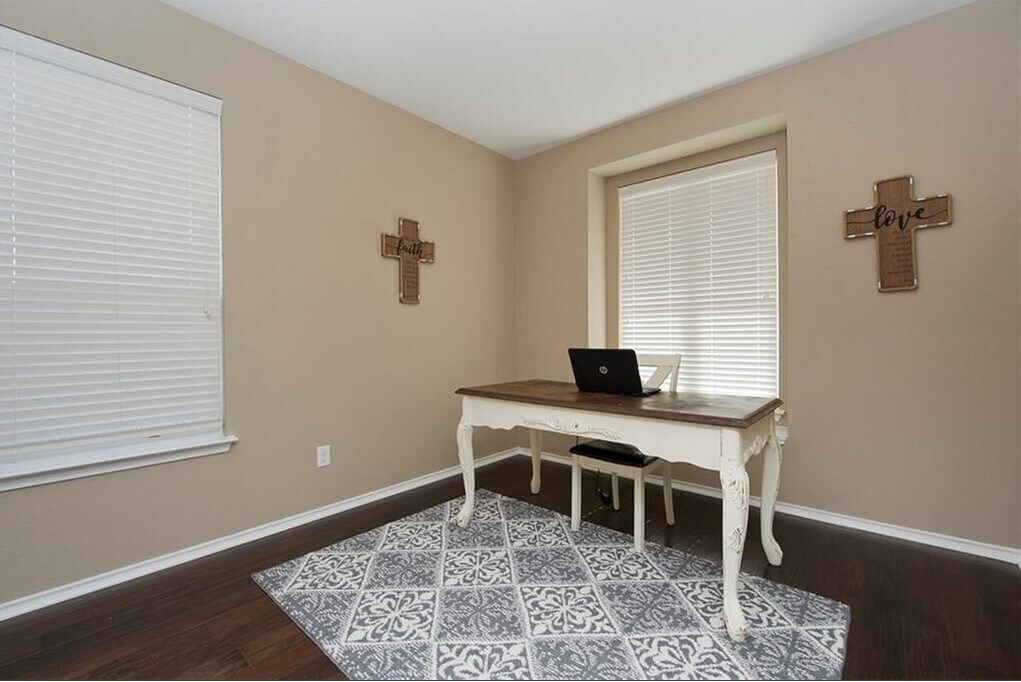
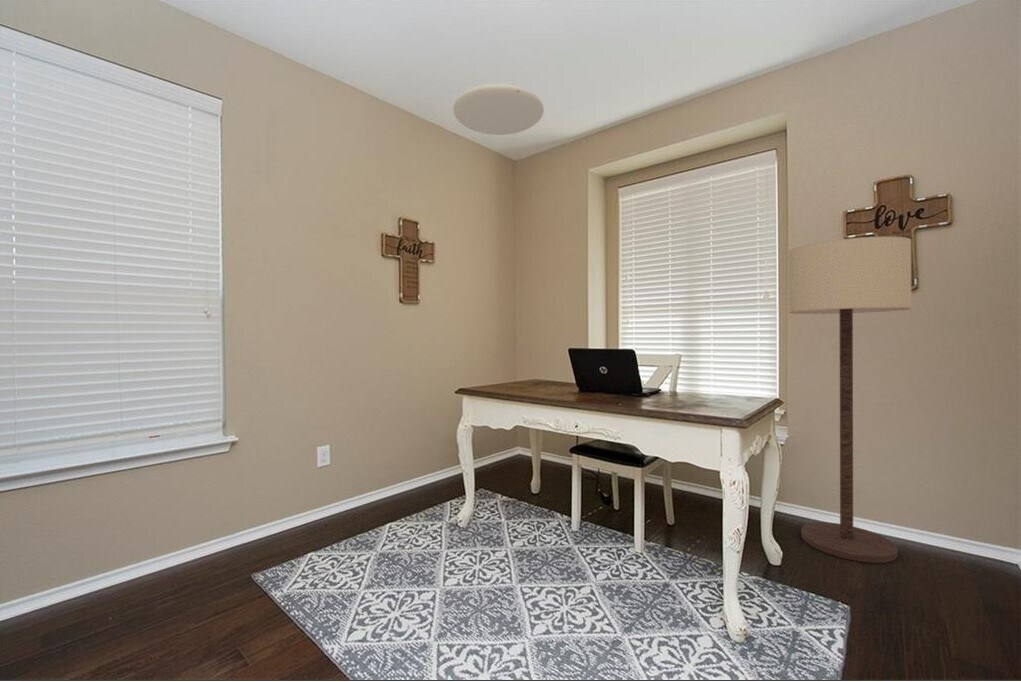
+ ceiling light (498, 111)
+ floor lamp (846, 395)
